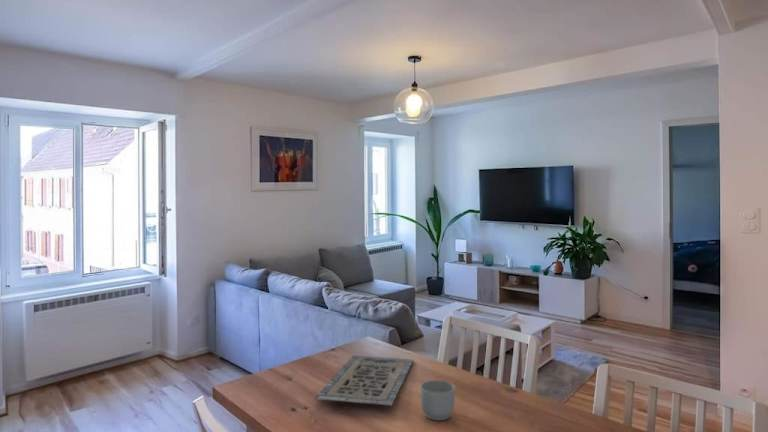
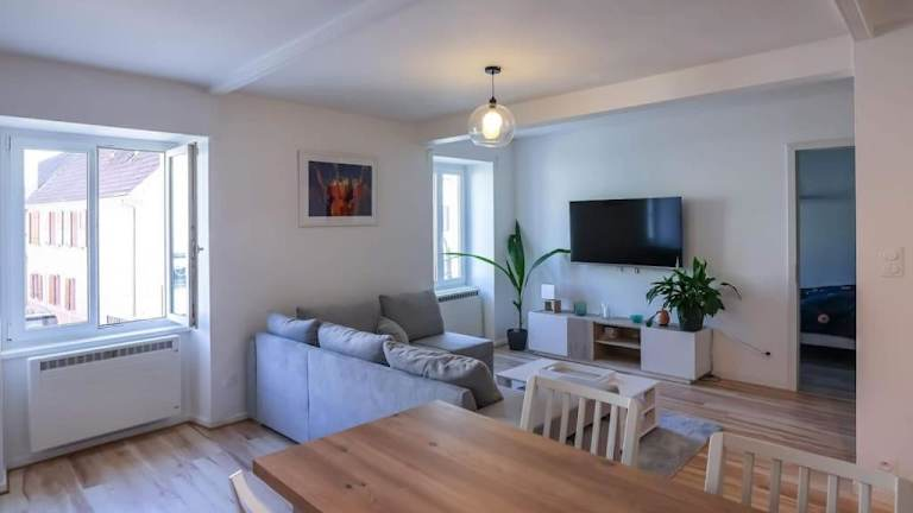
- decorative panel (369, 378)
- mug (438, 398)
